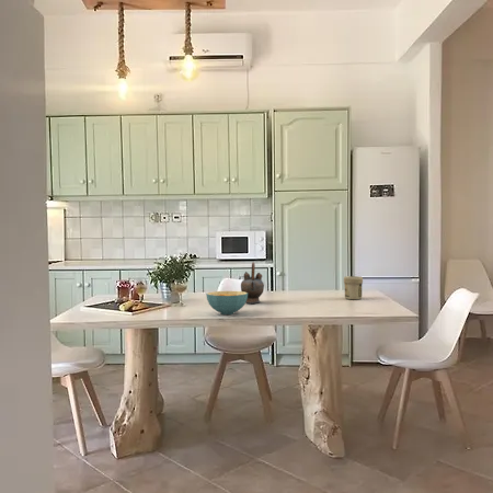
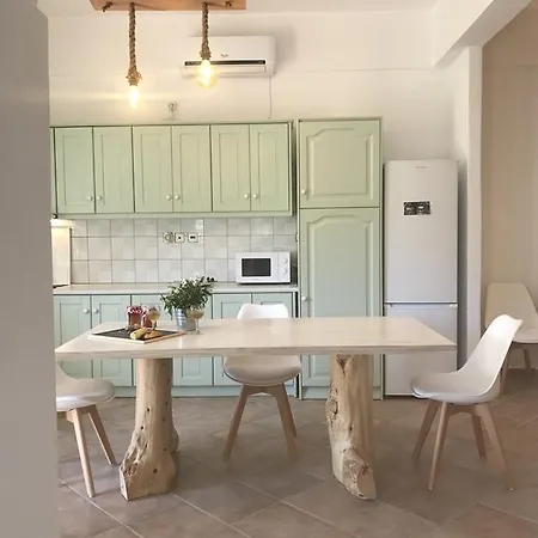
- teapot (252, 283)
- cereal bowl (227, 302)
- jar (353, 287)
